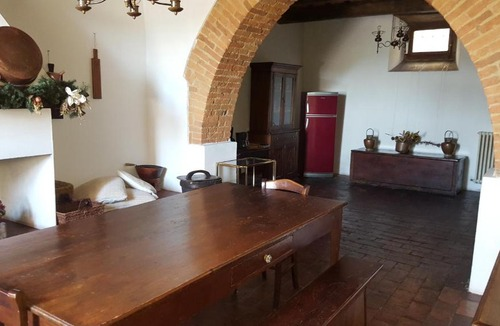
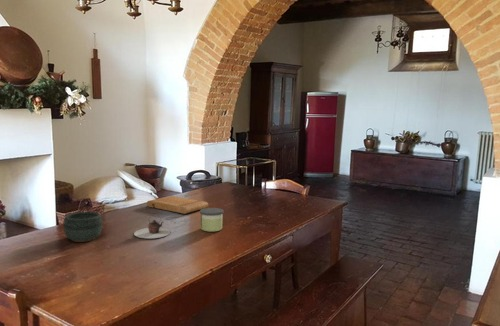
+ bowl (83, 226)
+ teapot (152, 224)
+ cutting board (177, 204)
+ candle (211, 219)
